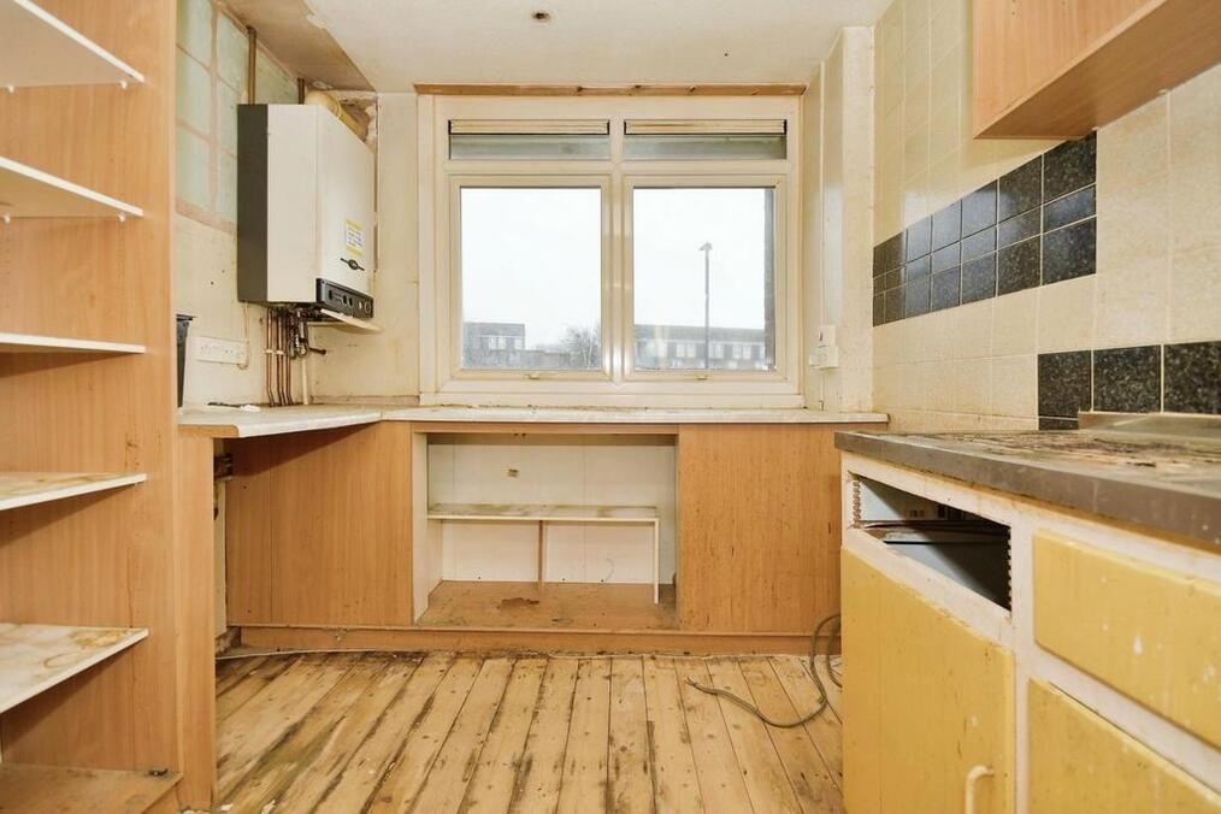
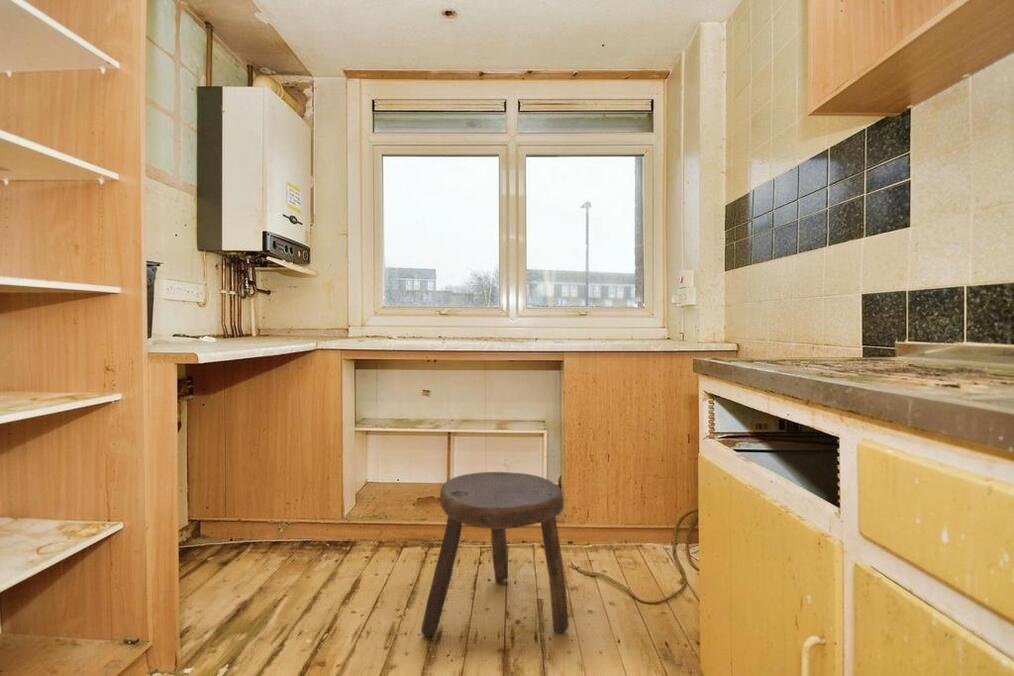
+ stool (492, 550)
